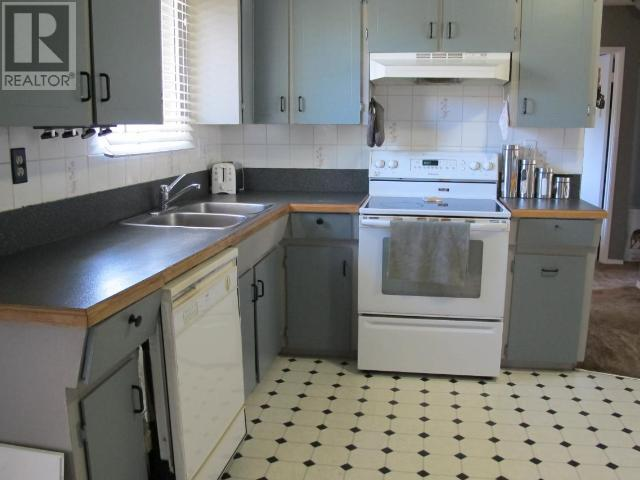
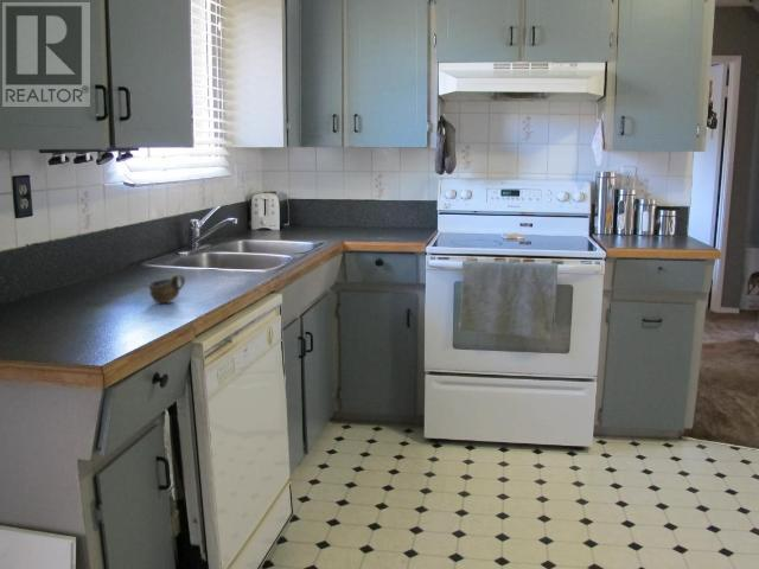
+ cup (164, 287)
